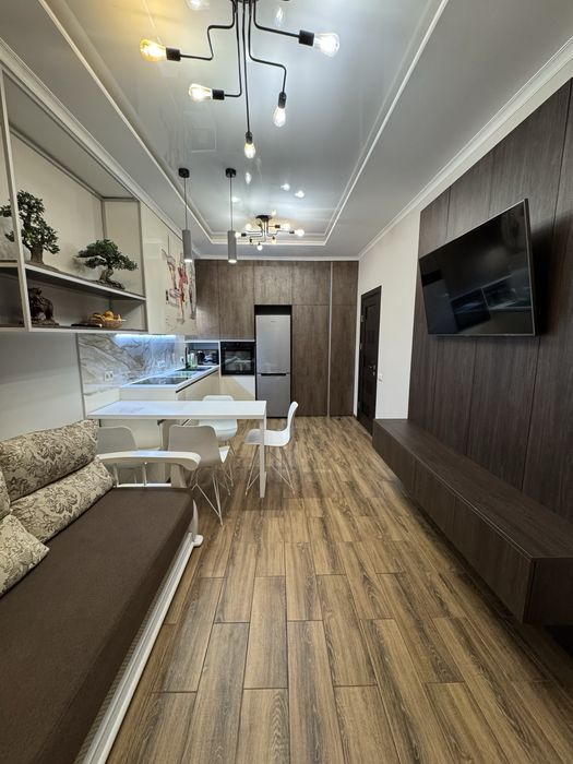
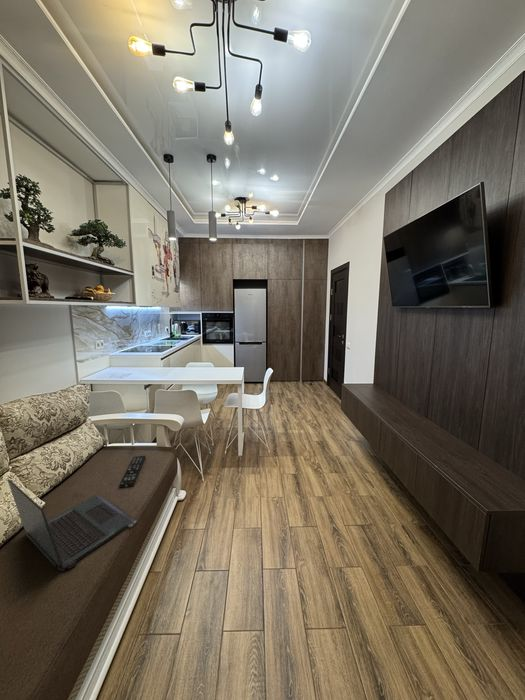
+ laptop (77, 504)
+ remote control (133, 470)
